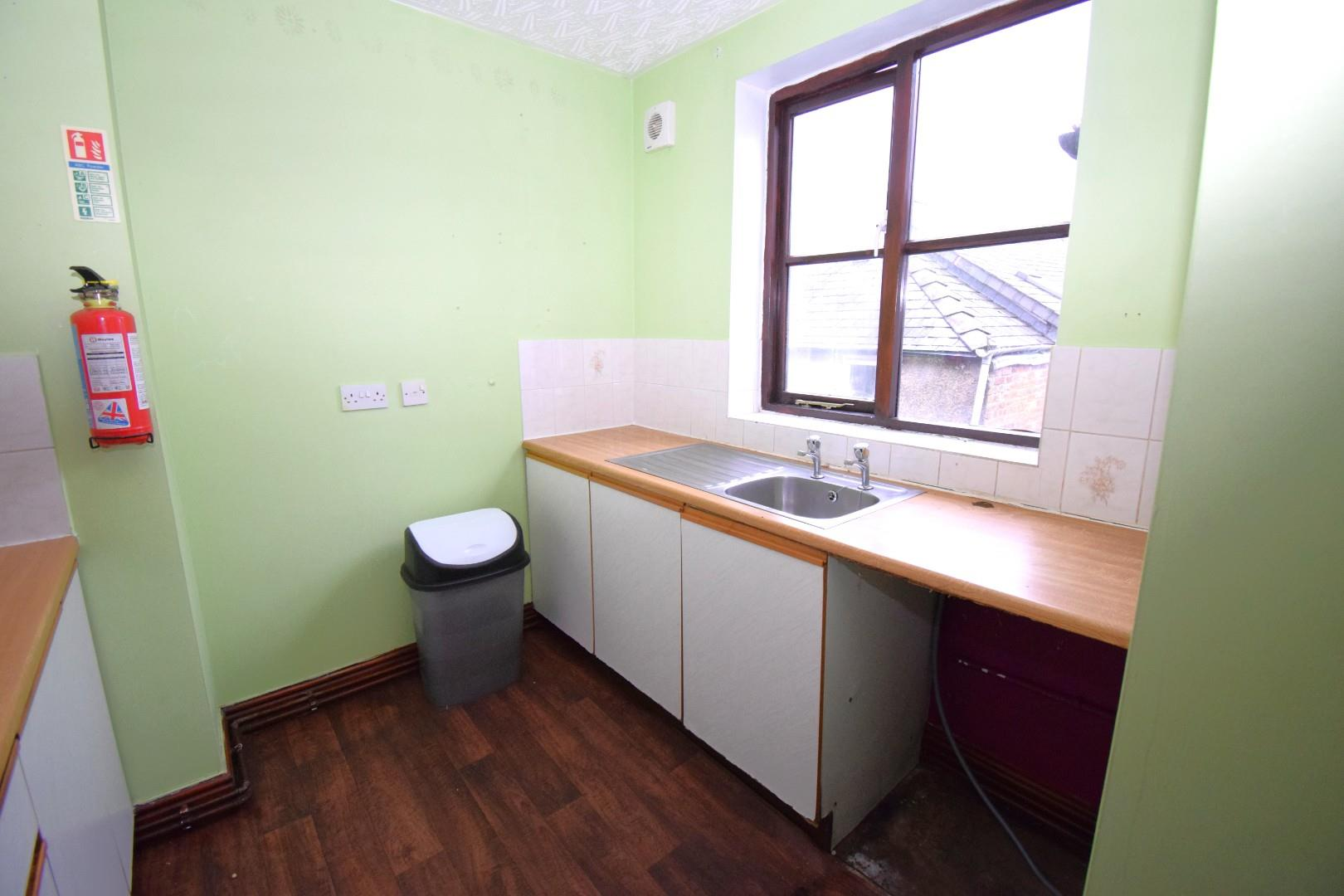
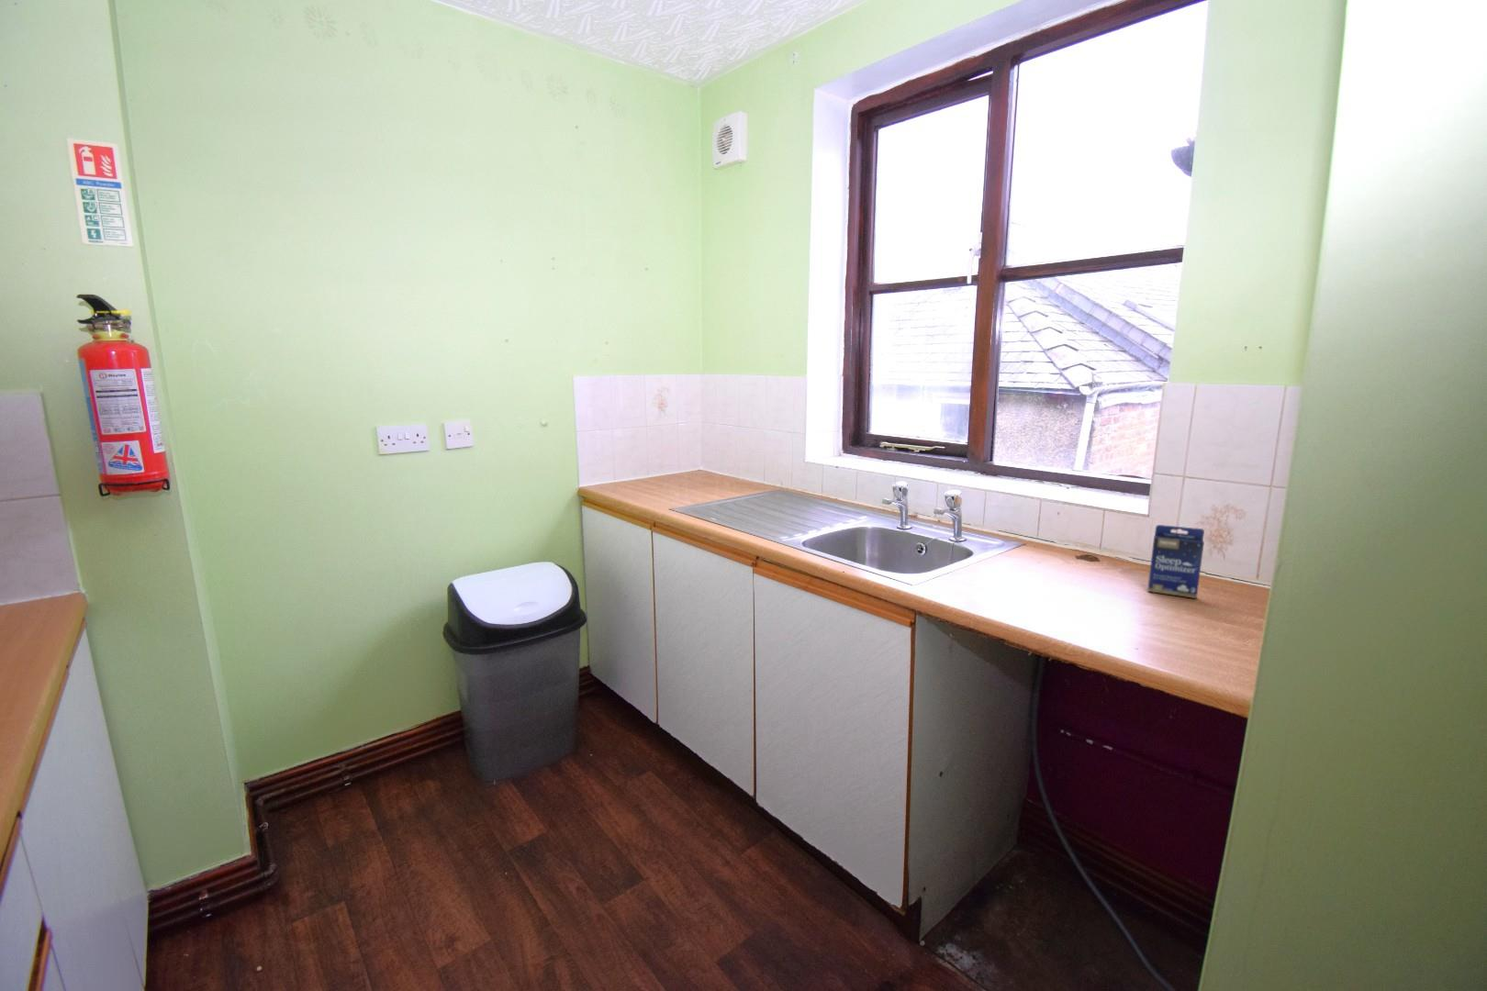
+ small box (1176, 561)
